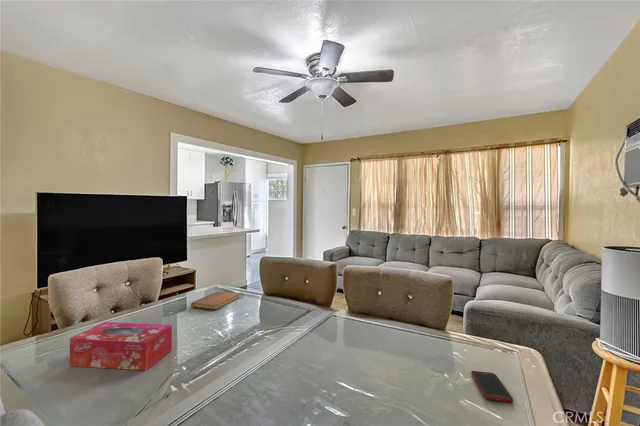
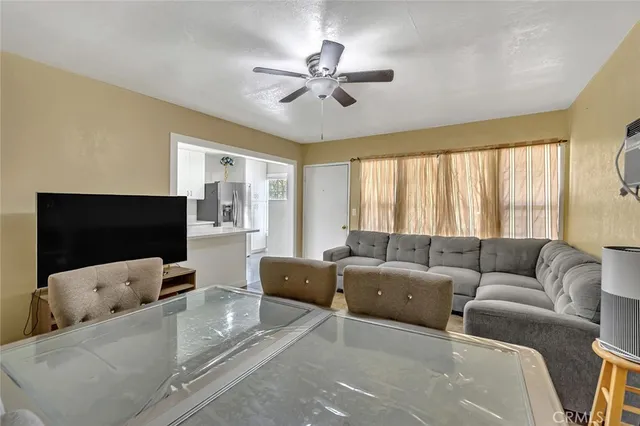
- cell phone (490, 385)
- tissue box (123, 344)
- notebook (216, 299)
